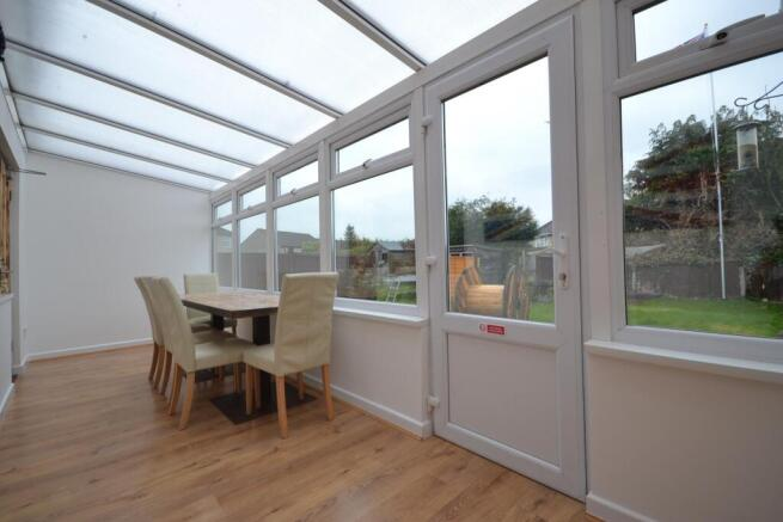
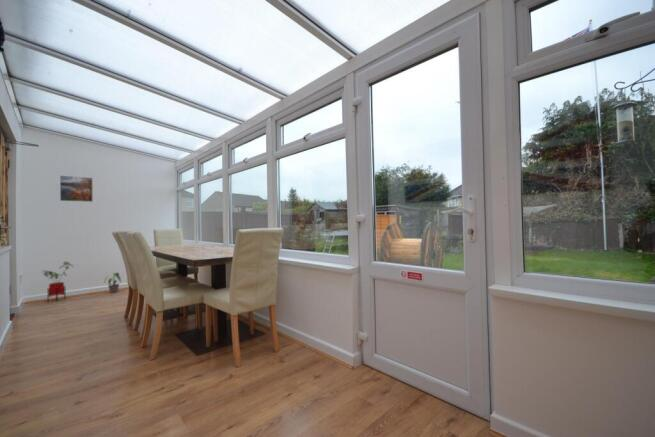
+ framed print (76, 189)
+ potted plant (113, 282)
+ house plant (59, 280)
